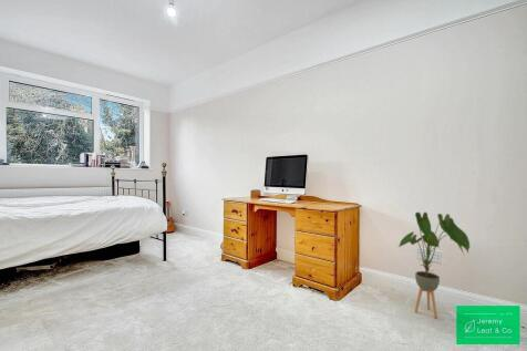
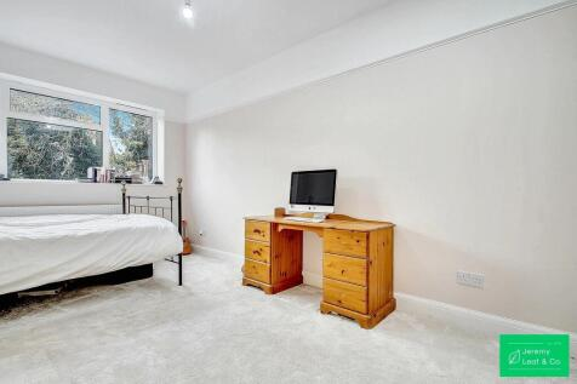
- house plant (431, 265)
